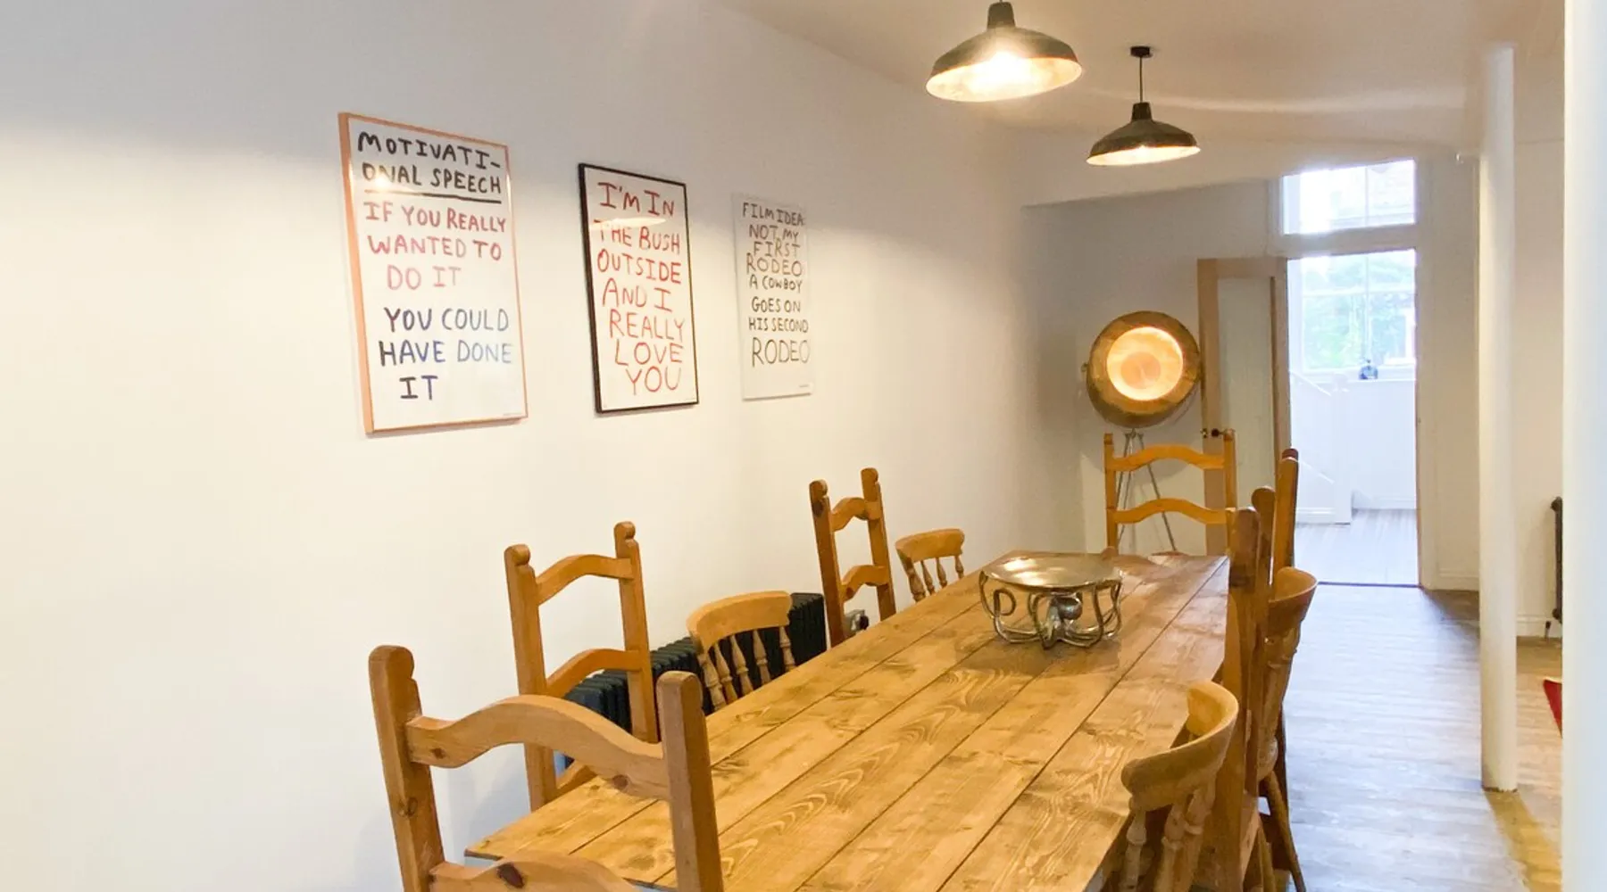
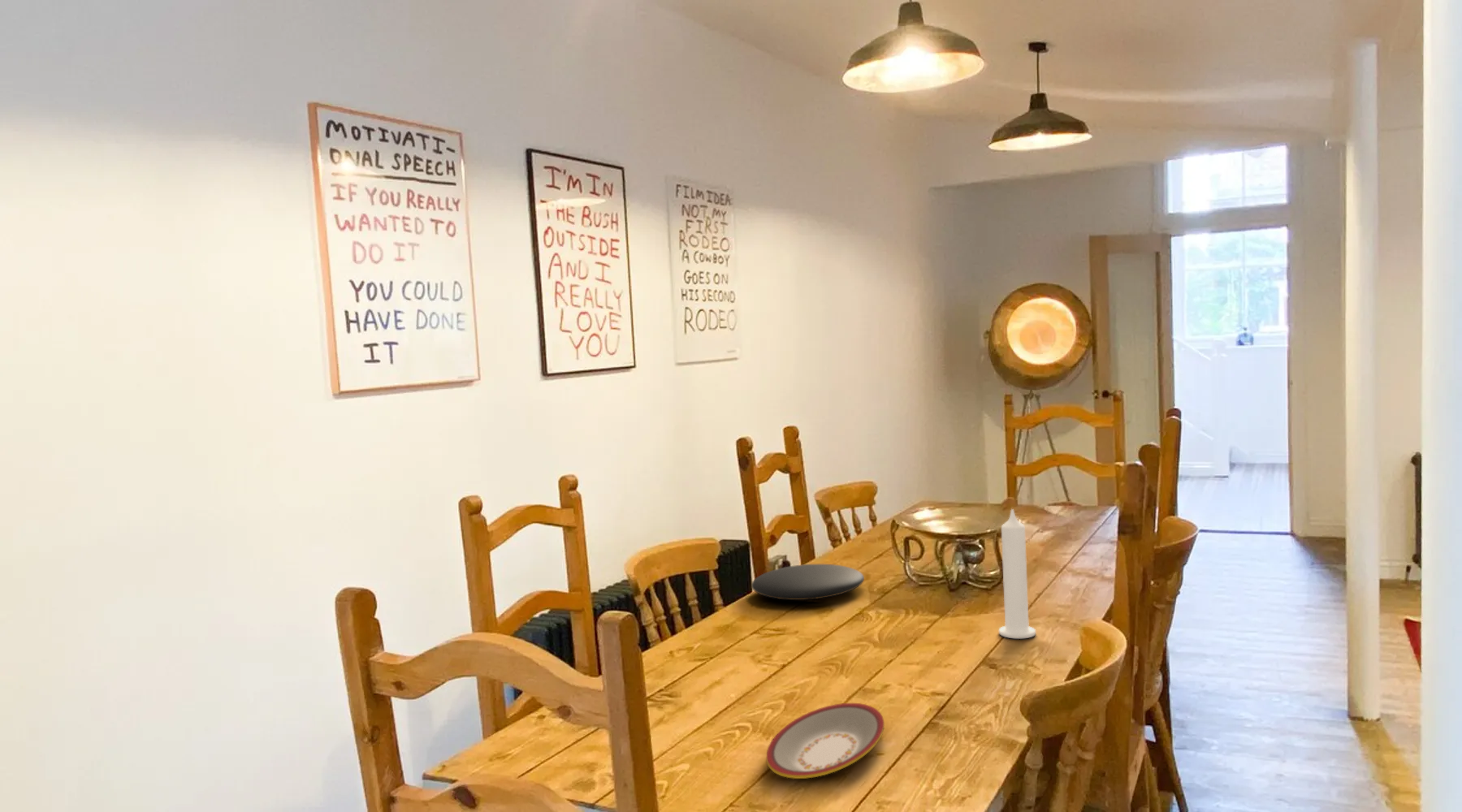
+ plate (807, 581)
+ plate (827, 744)
+ candle (1014, 572)
